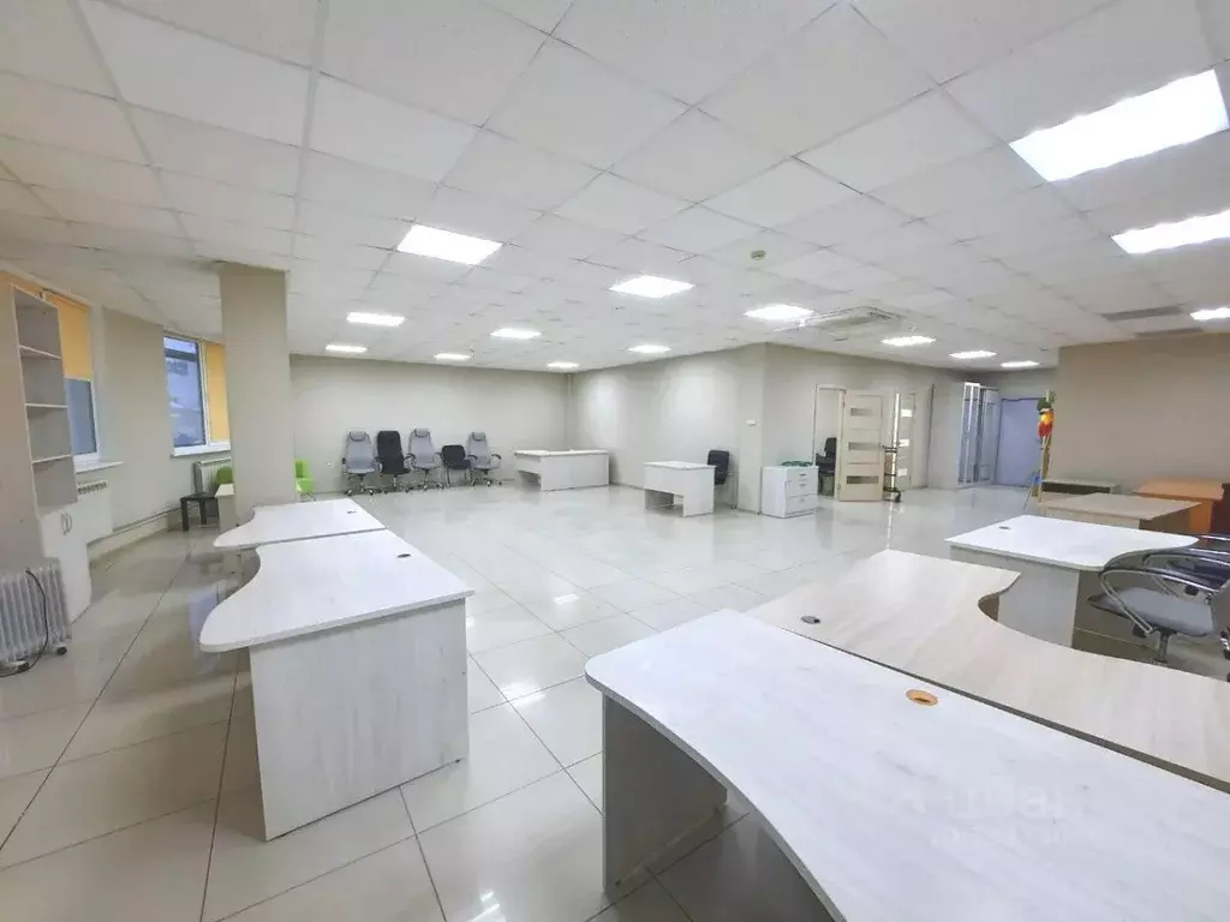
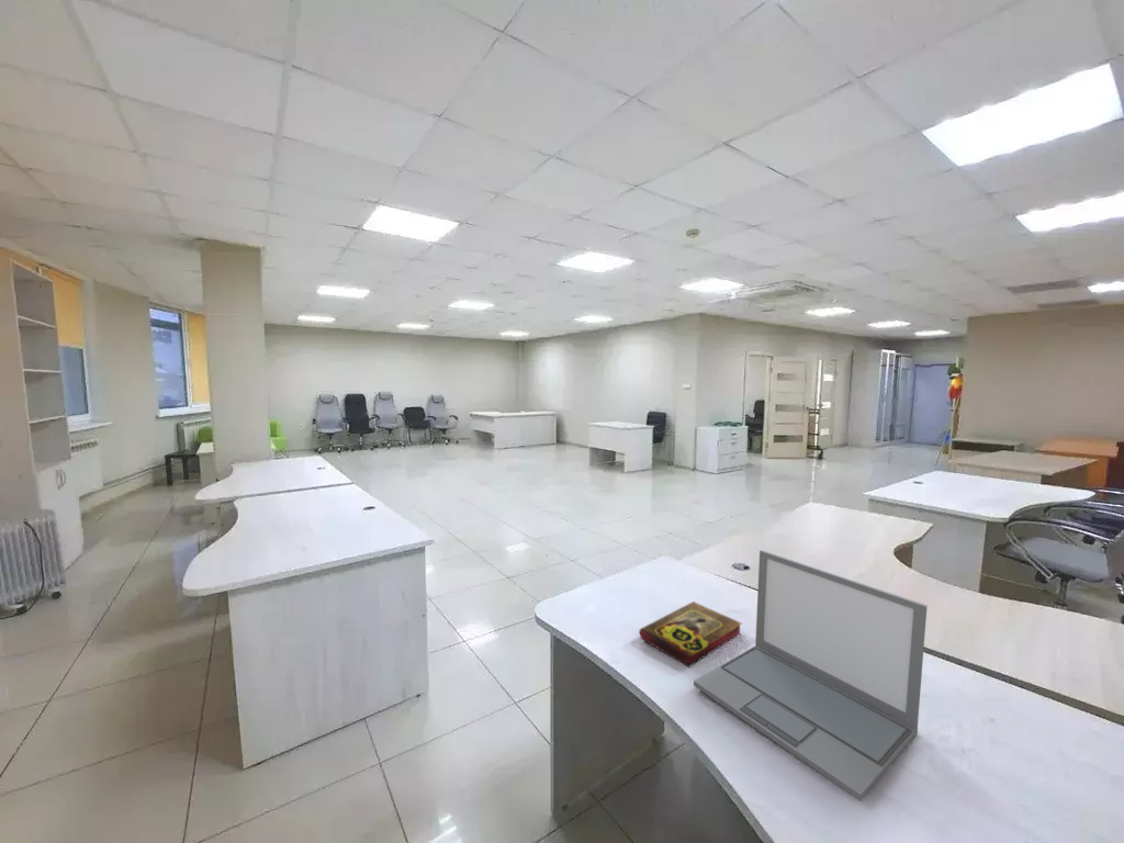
+ laptop (800, 649)
+ book (690, 630)
